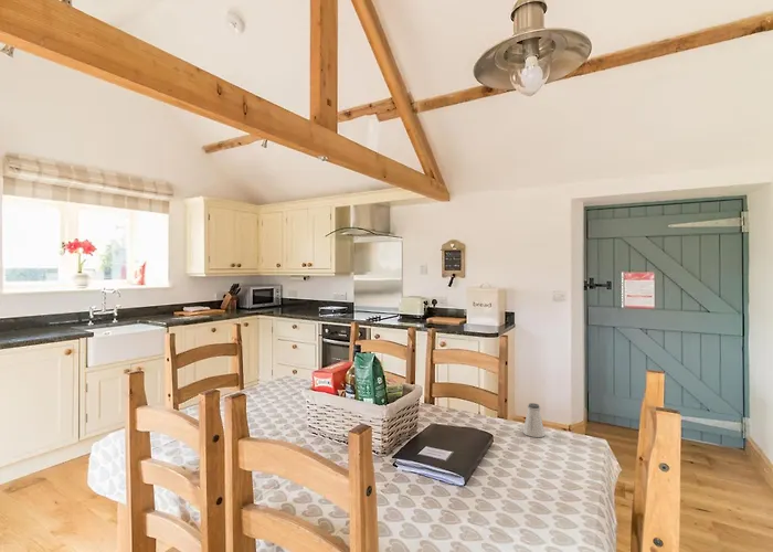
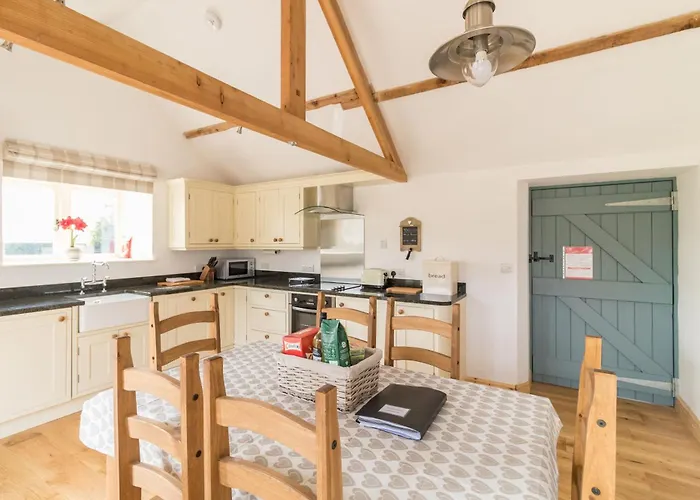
- saltshaker (533, 418)
